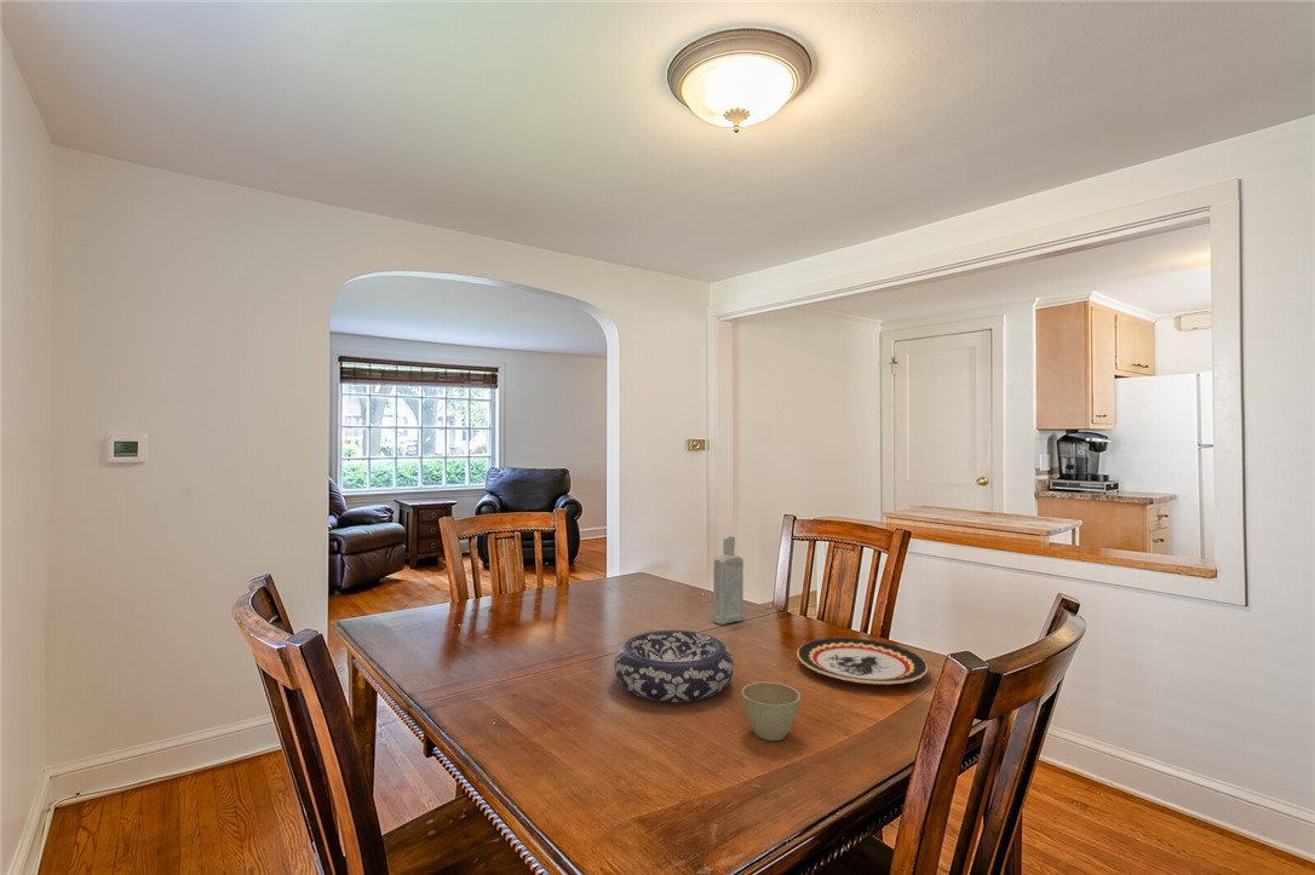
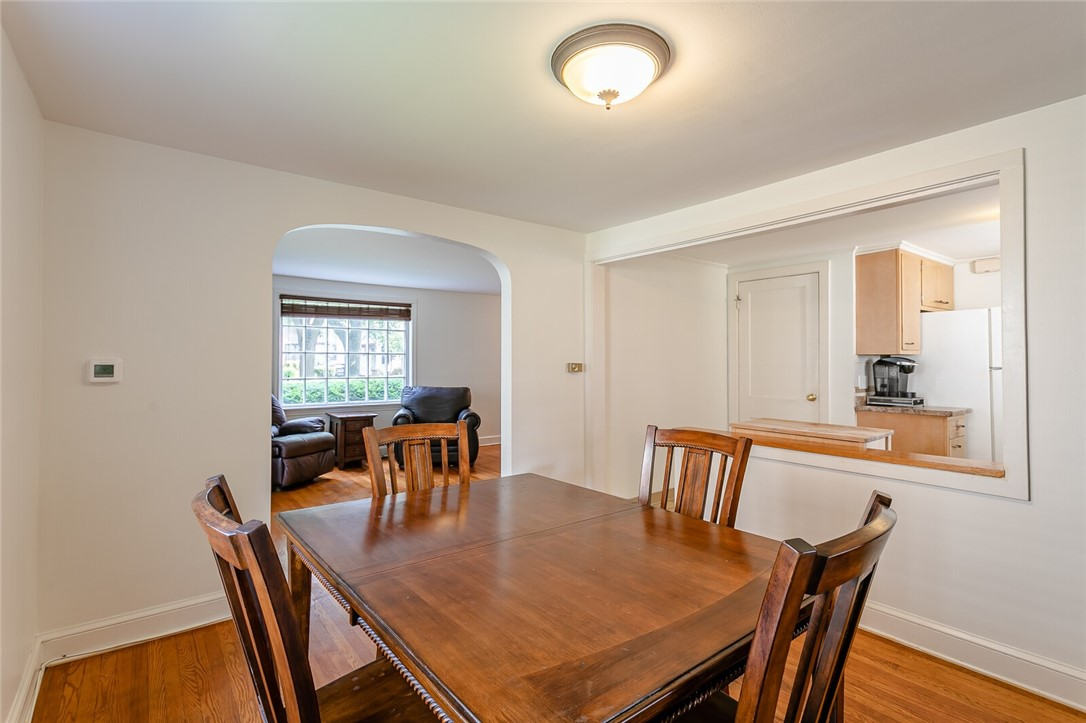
- decorative bowl (673, 663)
- flower pot (770, 713)
- plate (860, 662)
- bottle (728, 577)
